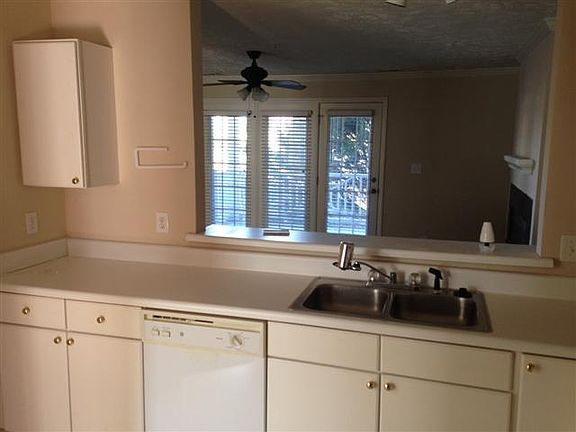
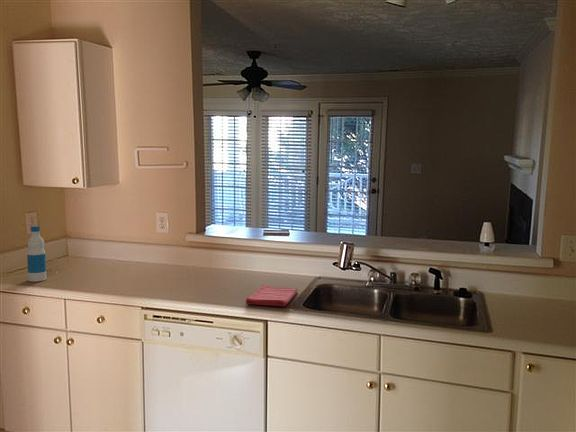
+ dish towel (272, 295)
+ bottle (36, 253)
